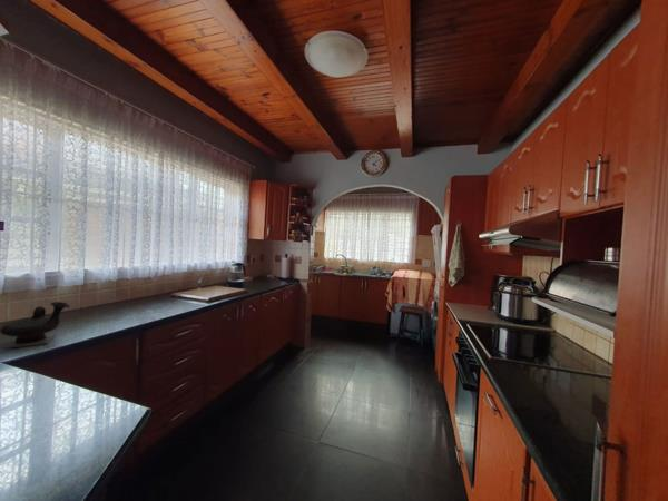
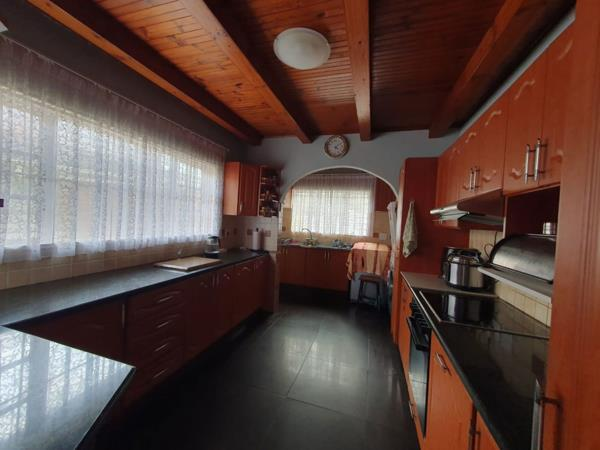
- teapot (39, 321)
